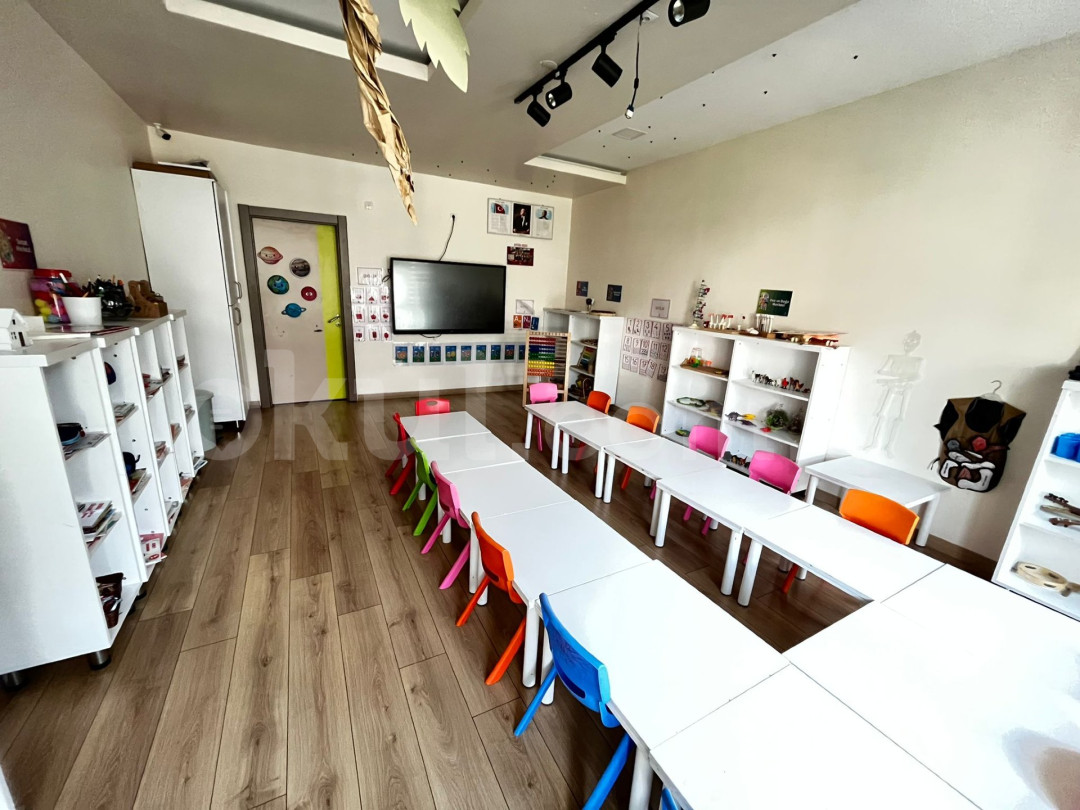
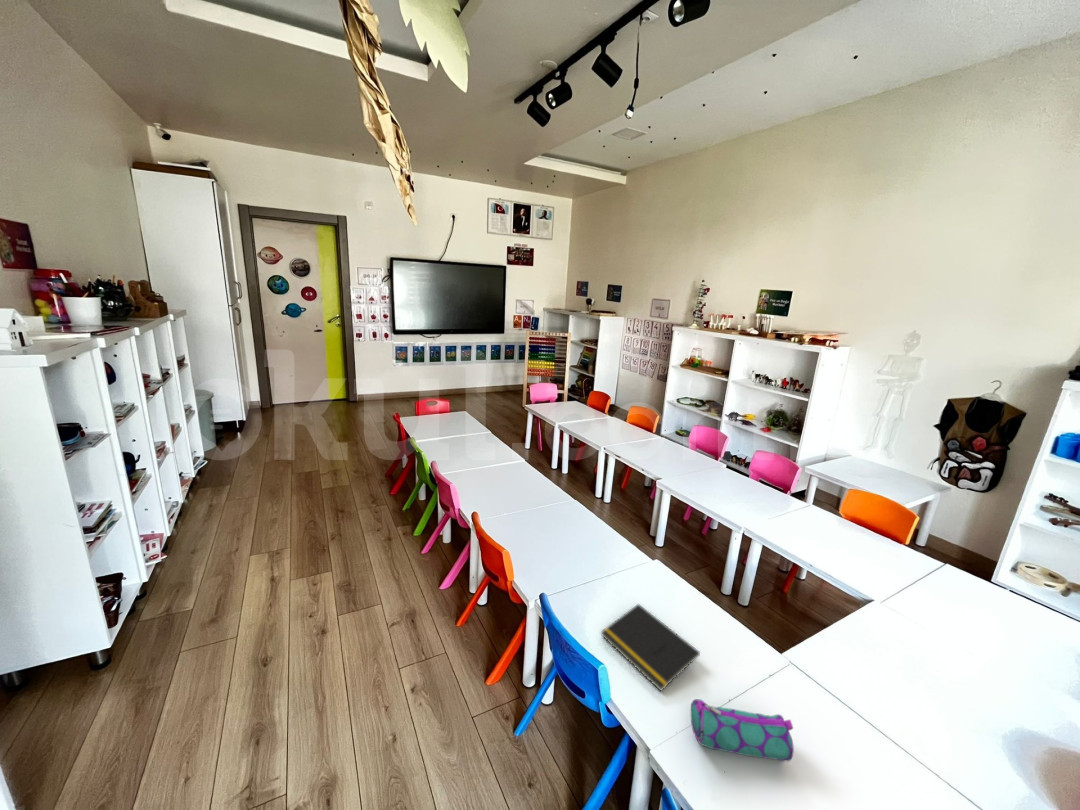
+ pencil case (740, 729)
+ notepad (648, 643)
